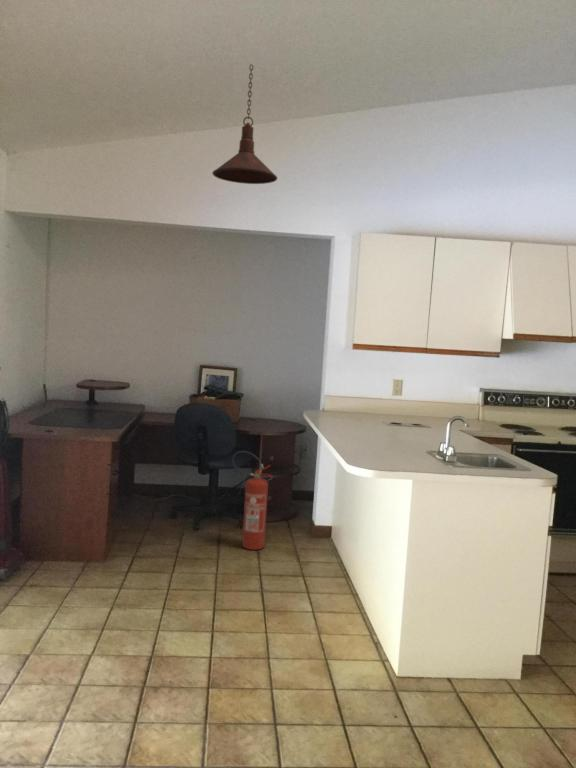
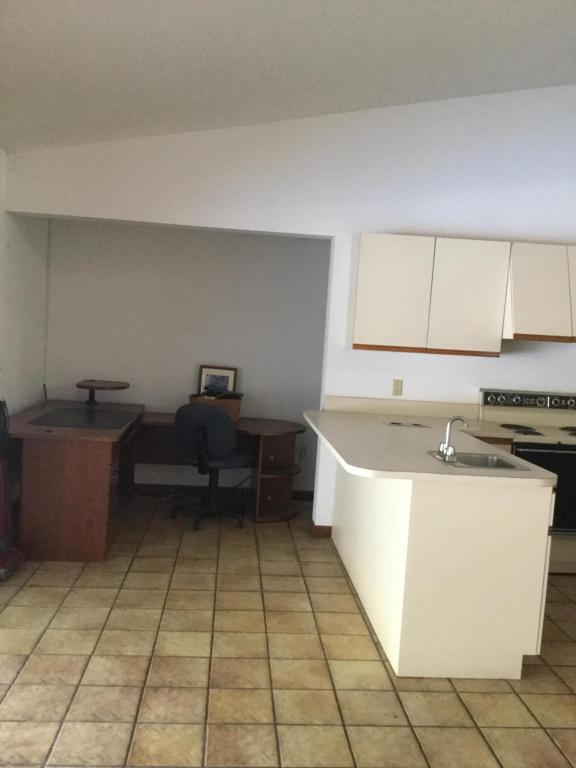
- pendant light (248, 118)
- fire extinguisher (250, 499)
